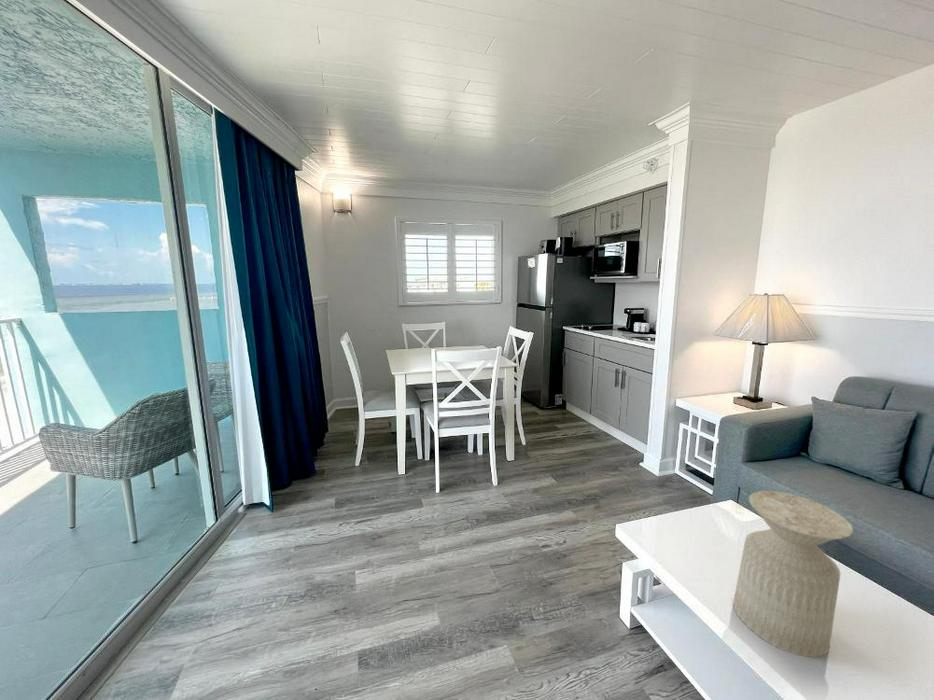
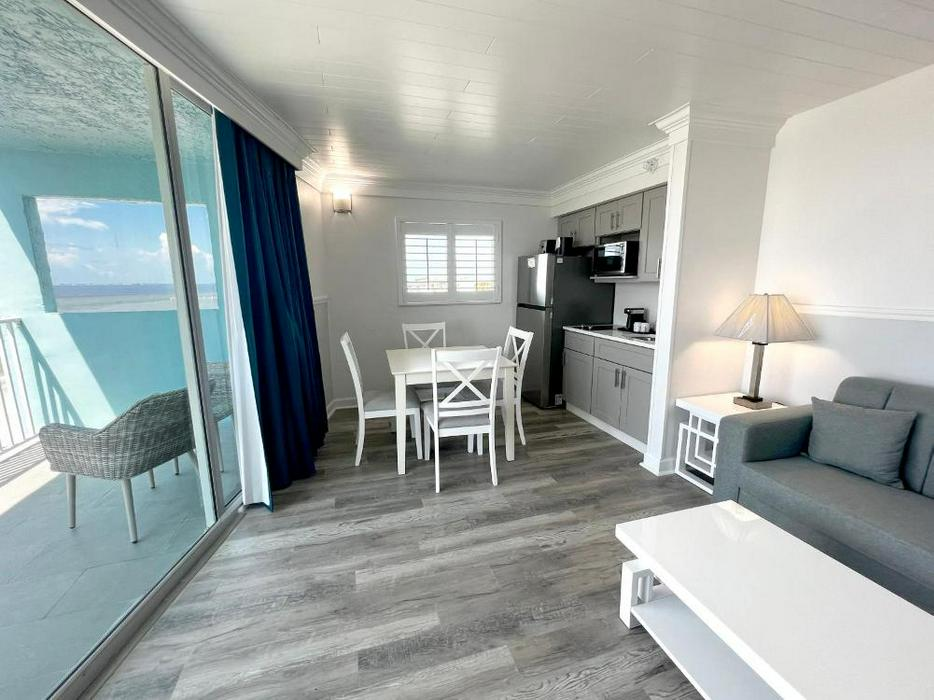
- side table (787, 567)
